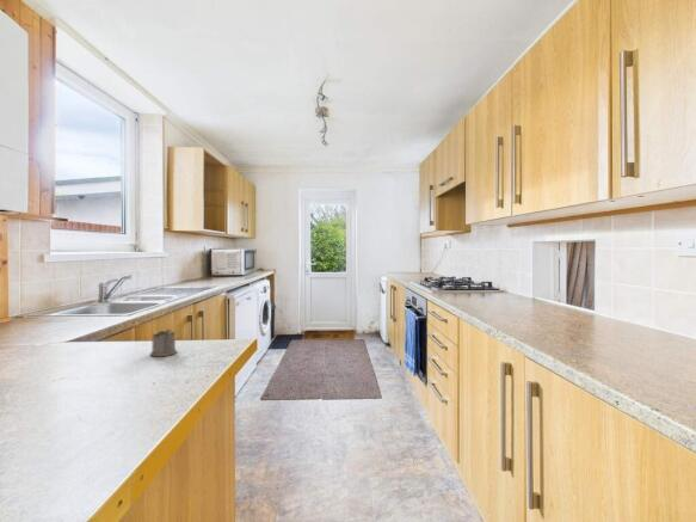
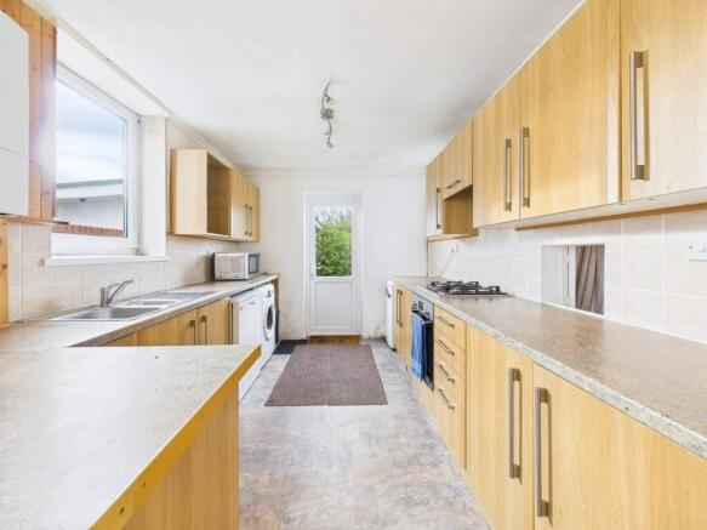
- tea glass holder (164, 337)
